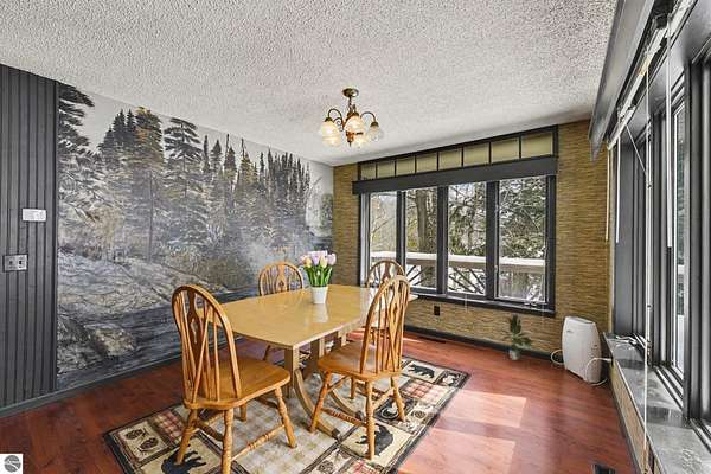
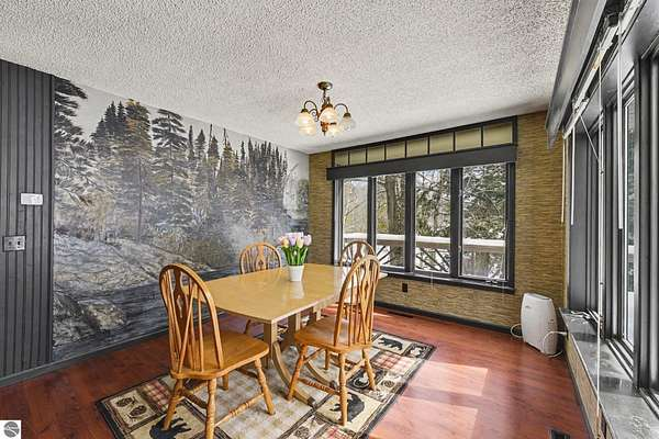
- potted plant (514, 338)
